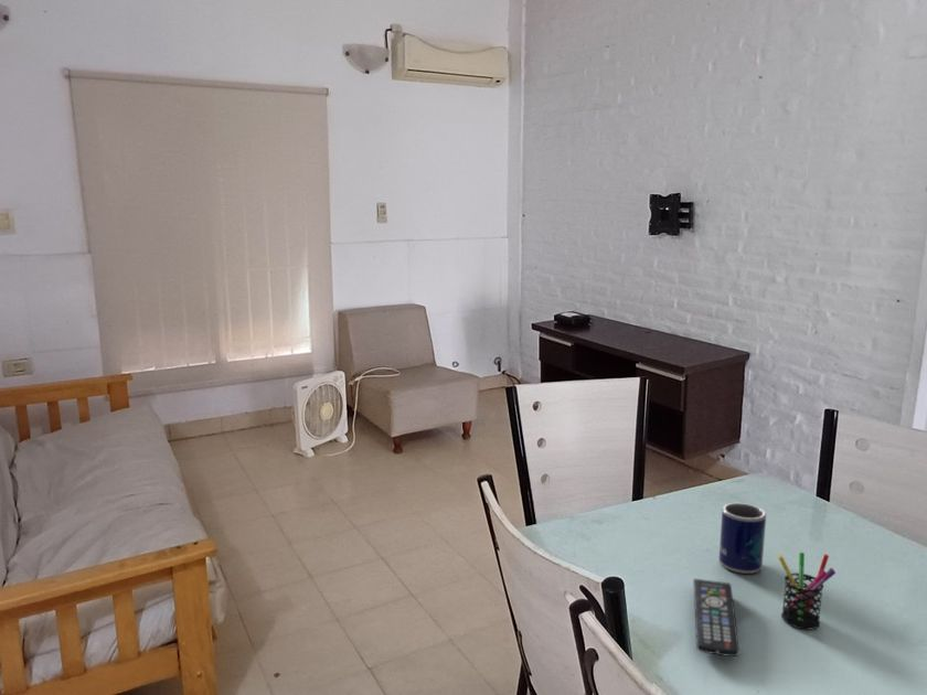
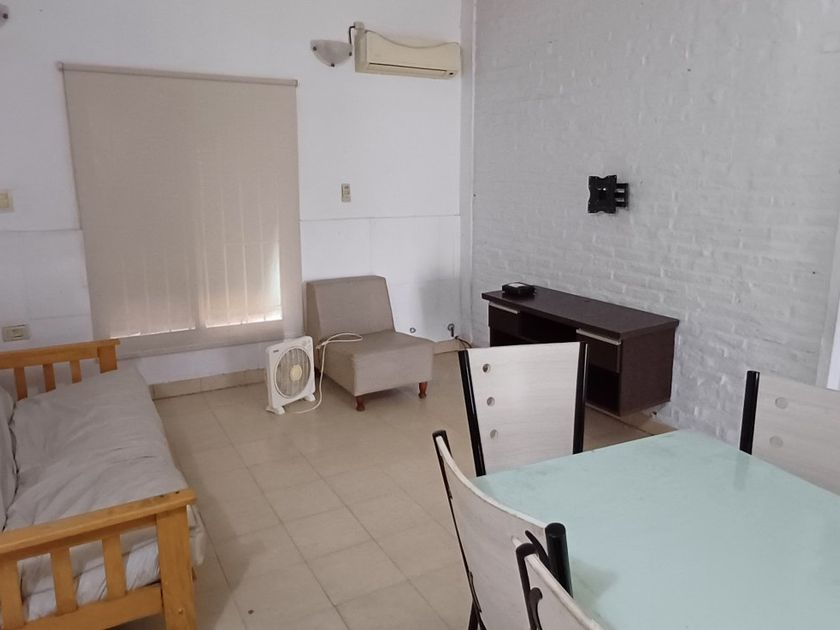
- remote control (714, 612)
- mug (742, 533)
- pen holder (805, 585)
